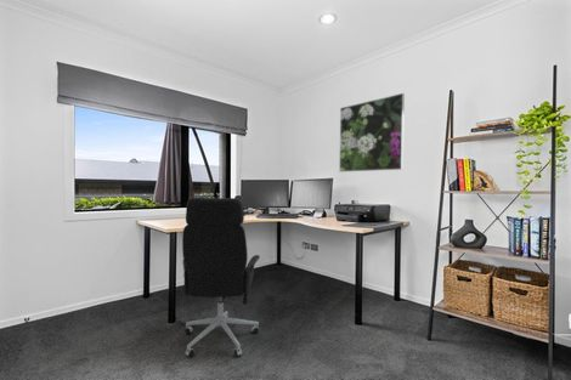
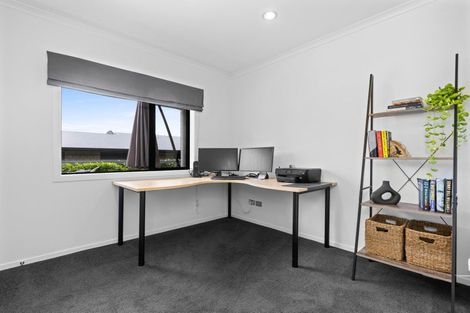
- office chair (220, 268)
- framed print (368, 136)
